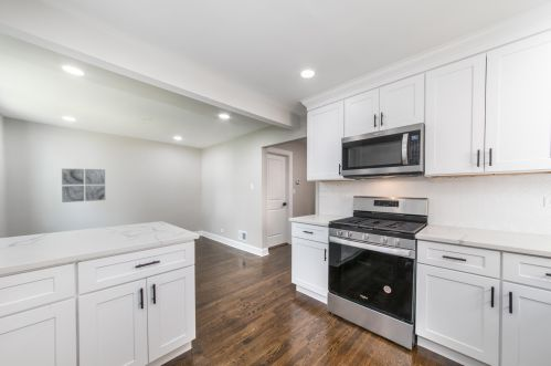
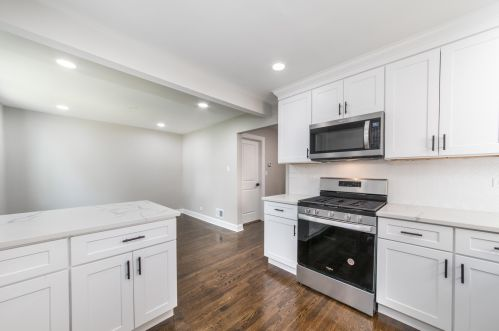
- wall art (85, 184)
